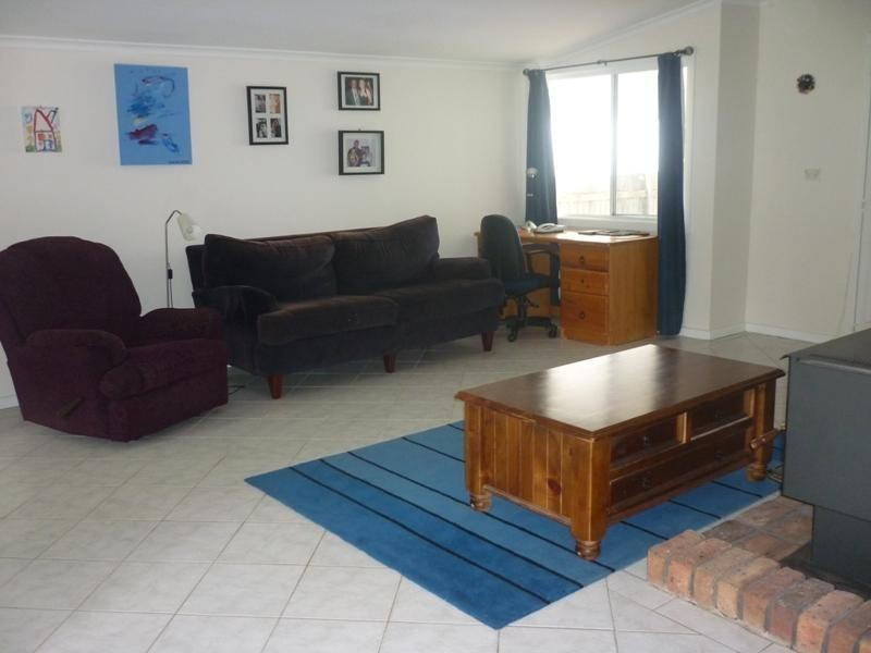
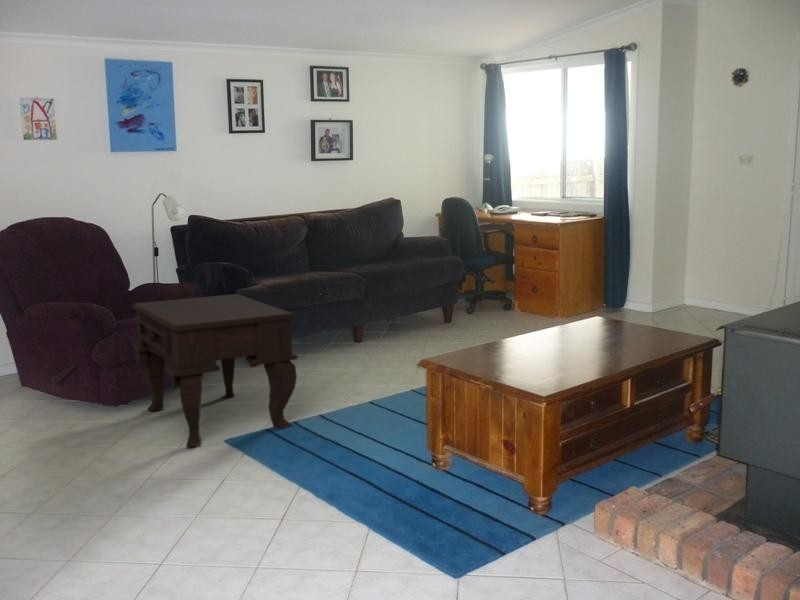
+ side table (211, 363)
